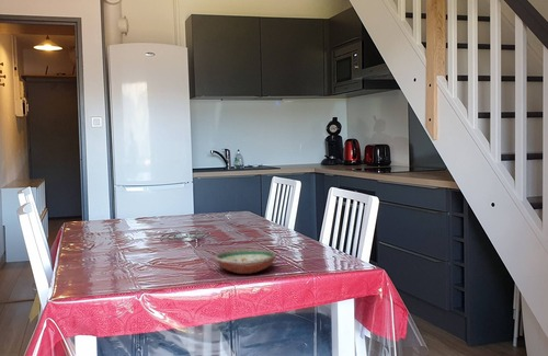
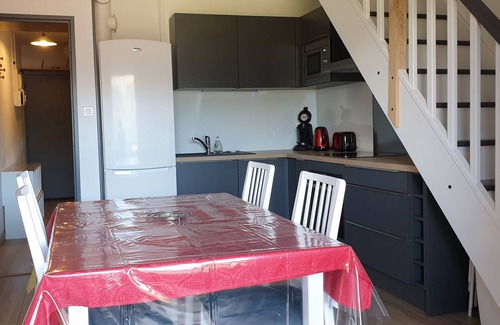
- decorative bowl (246, 262)
